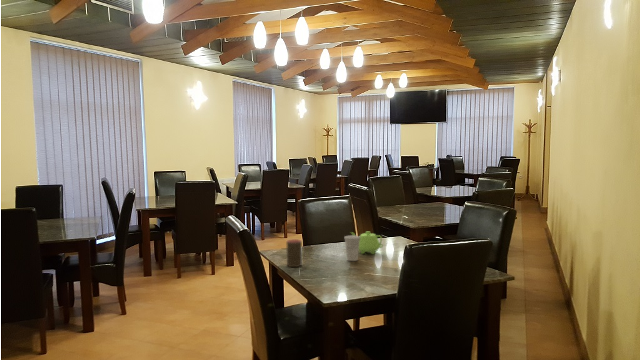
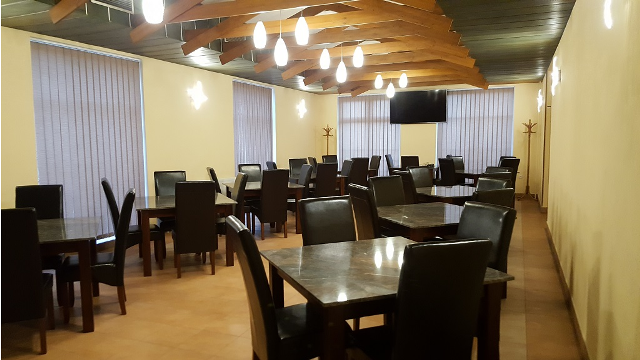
- teapot (366, 241)
- cup (352, 248)
- cup (294, 253)
